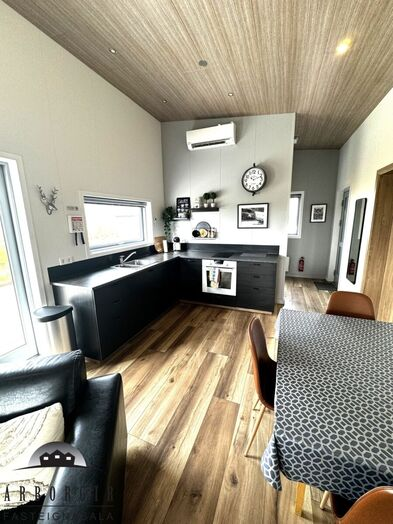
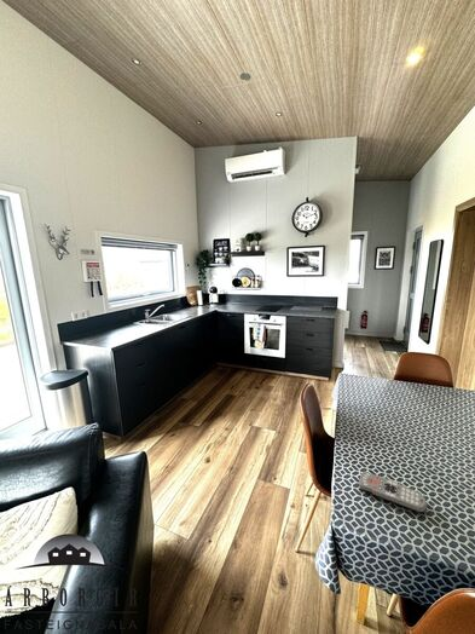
+ remote control (390, 491)
